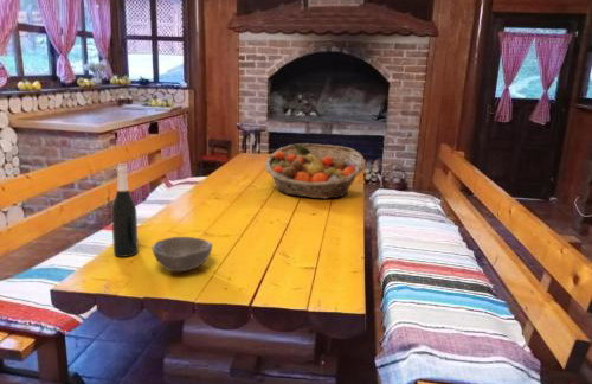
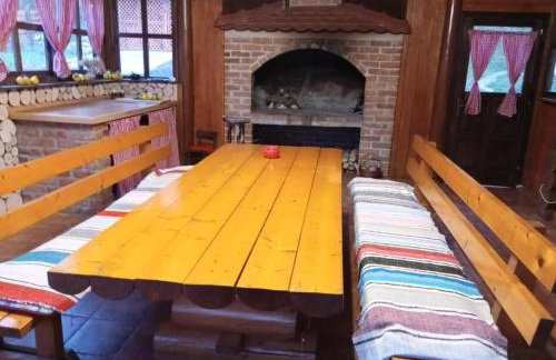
- bowl (182, 255)
- wine bottle (123, 209)
- fruit basket (314, 169)
